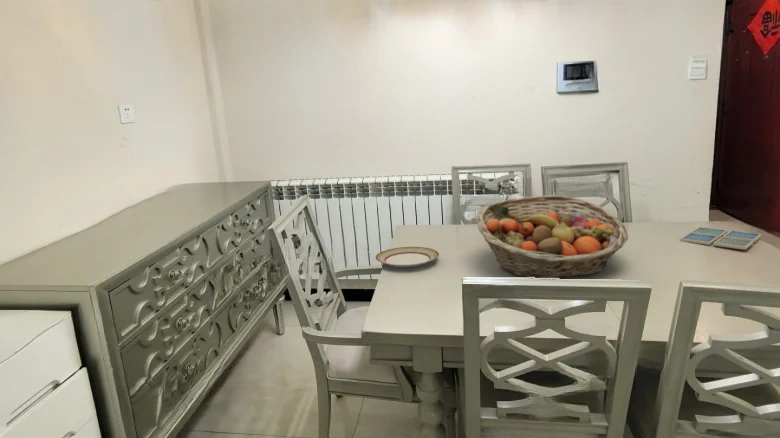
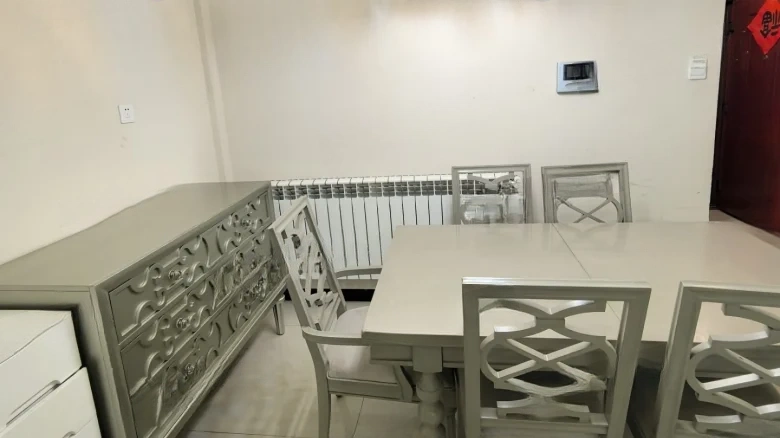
- plate (407, 258)
- drink coaster (720, 237)
- fruit basket (549, 235)
